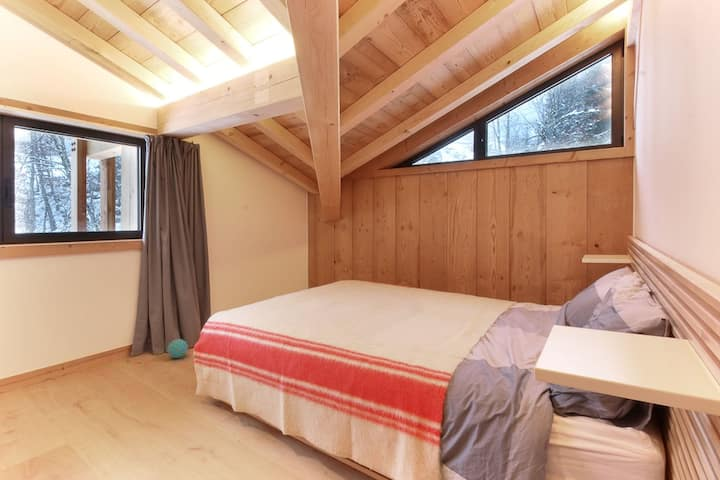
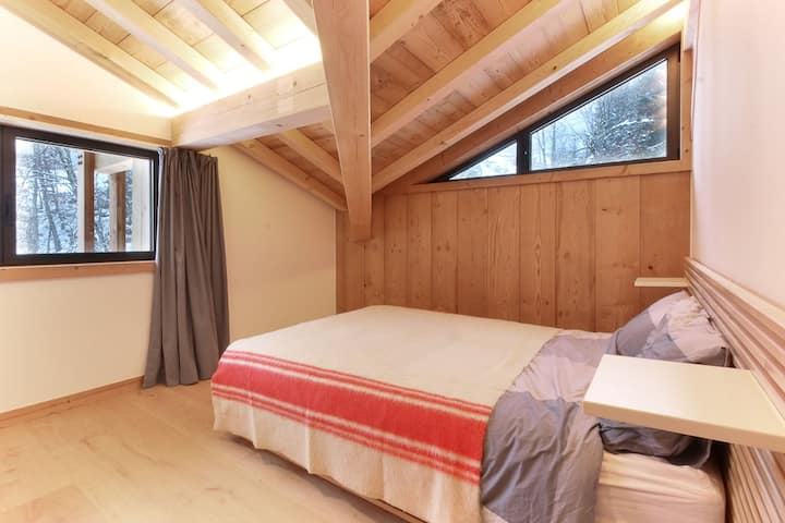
- decorative ball (177, 348)
